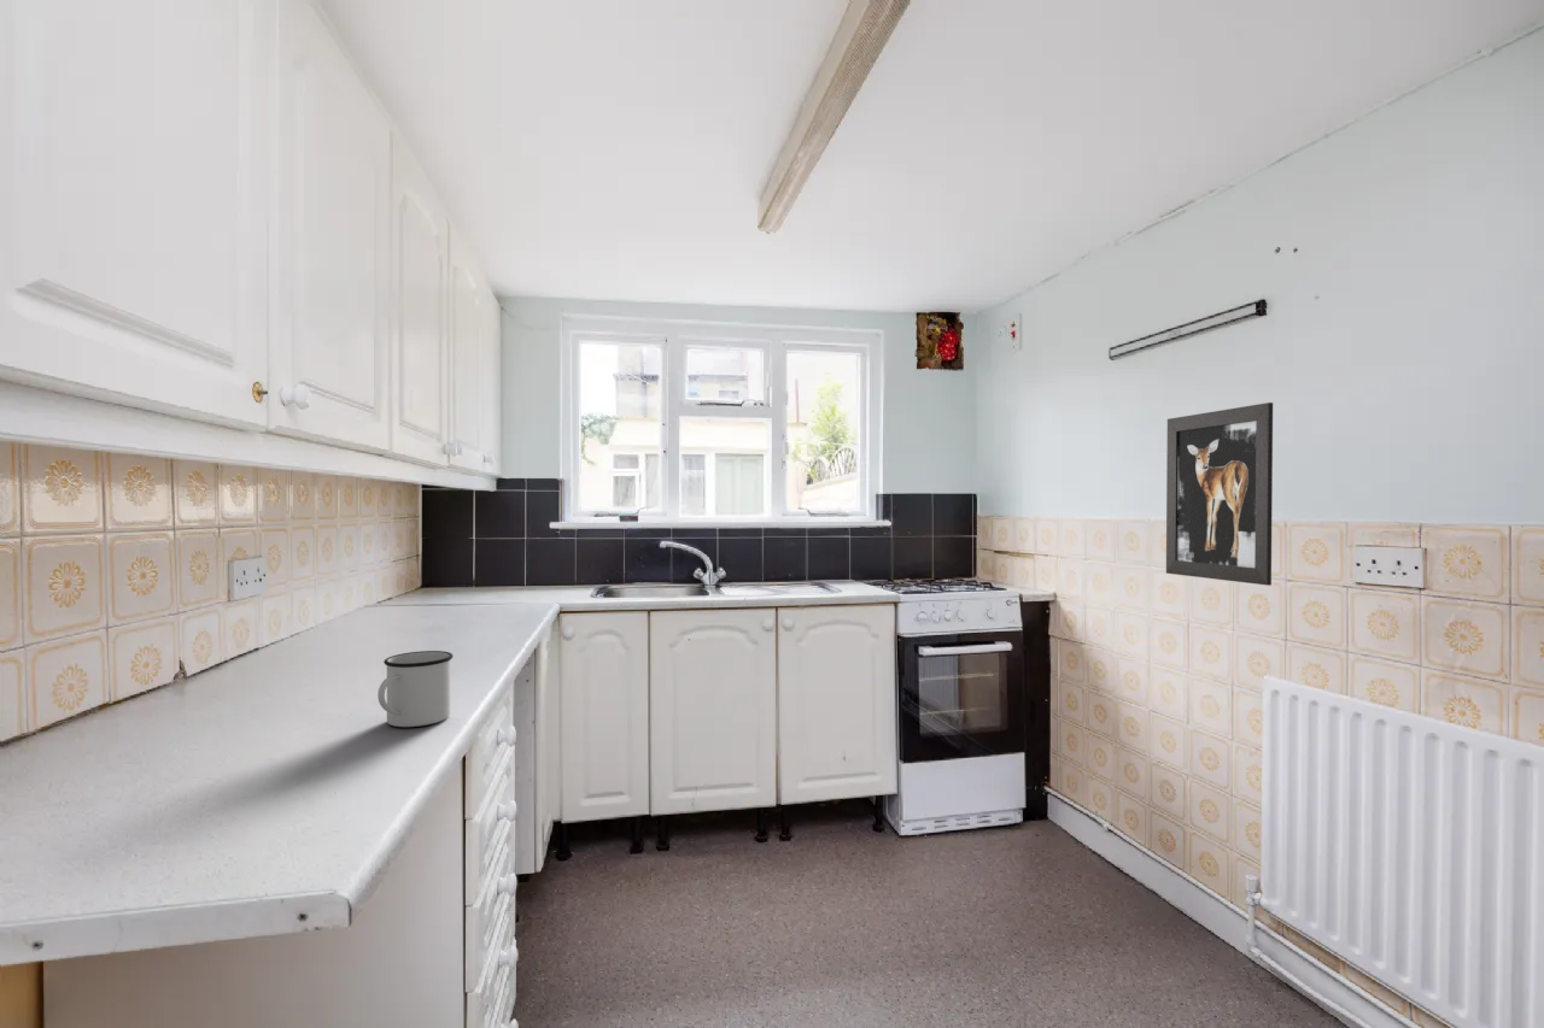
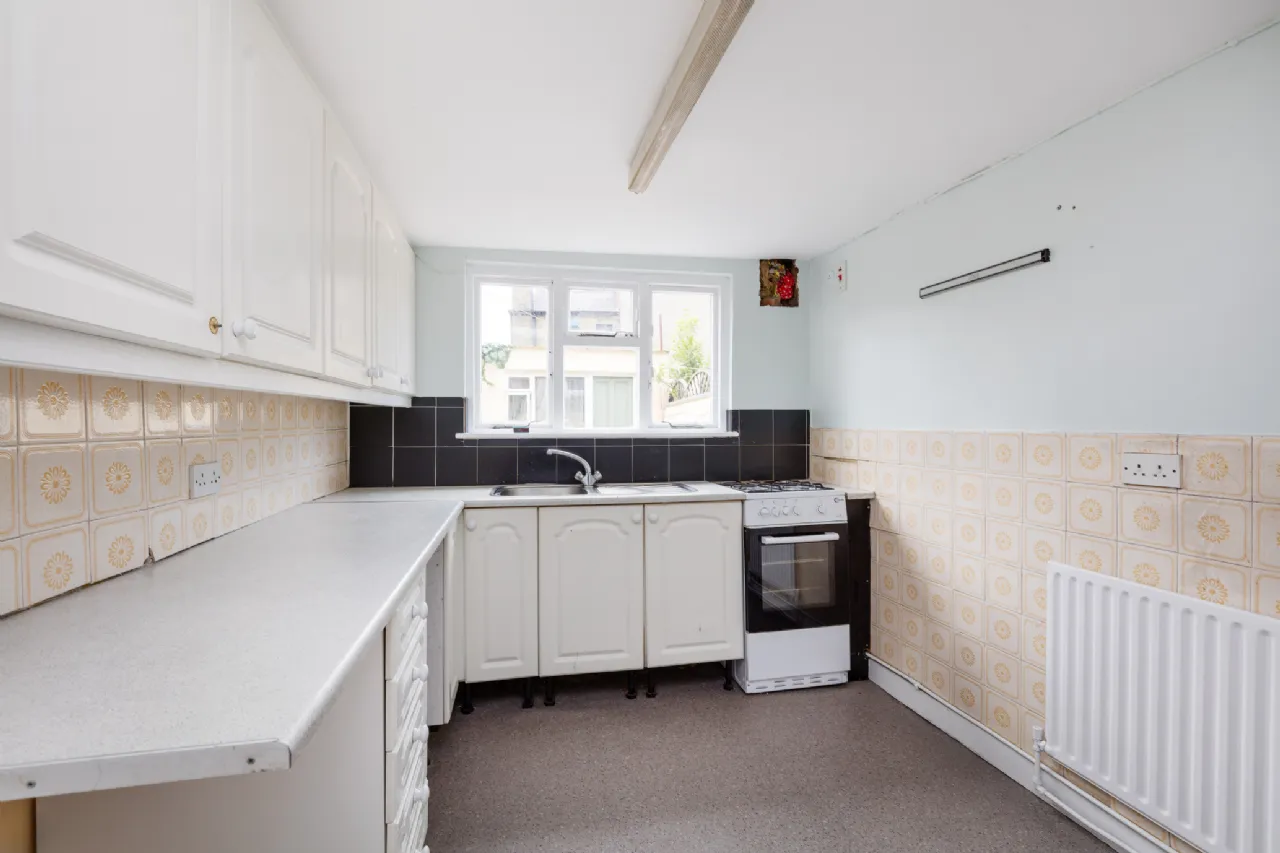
- wall art (1215, 494)
- mug (411, 689)
